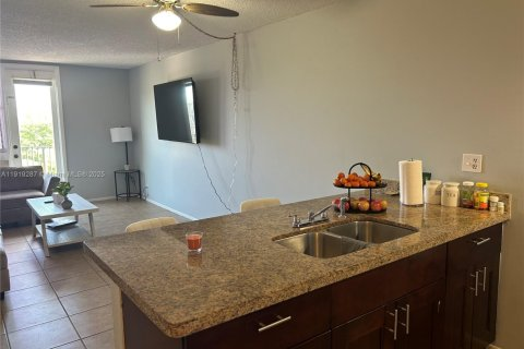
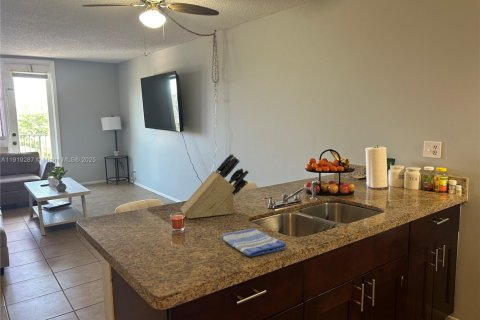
+ knife block (214, 184)
+ dish towel (252, 240)
